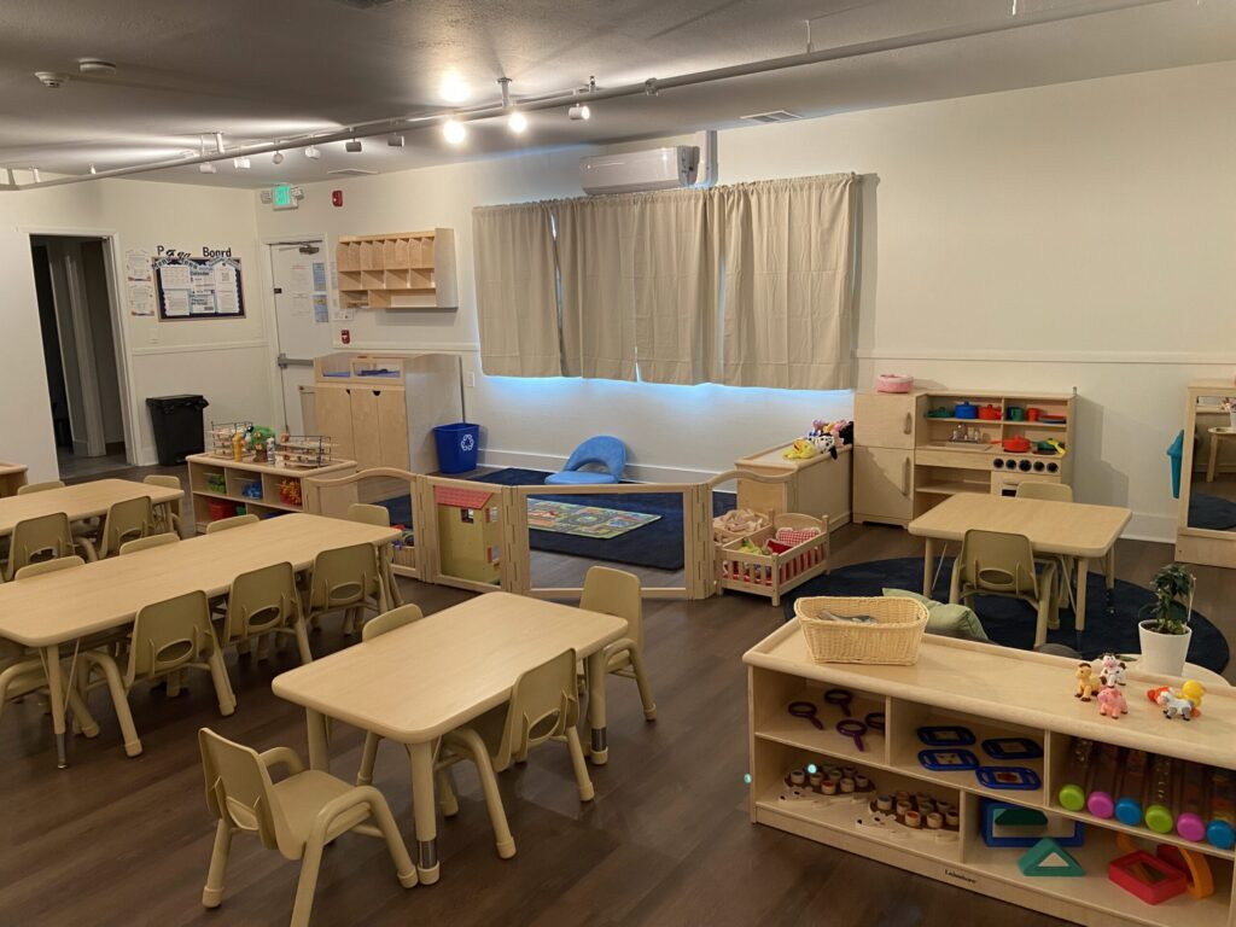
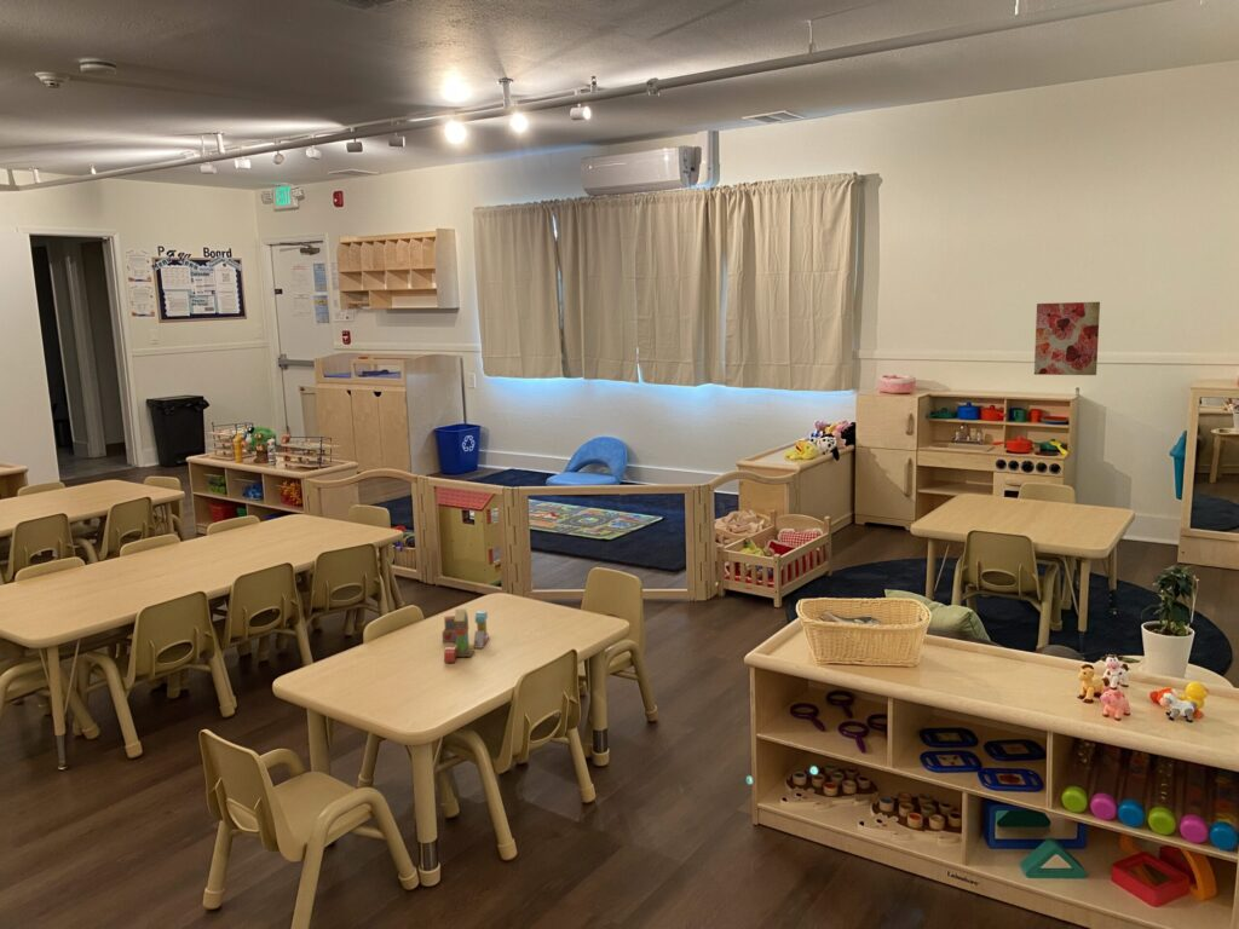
+ toy blocks (459, 627)
+ wall art (1066, 339)
